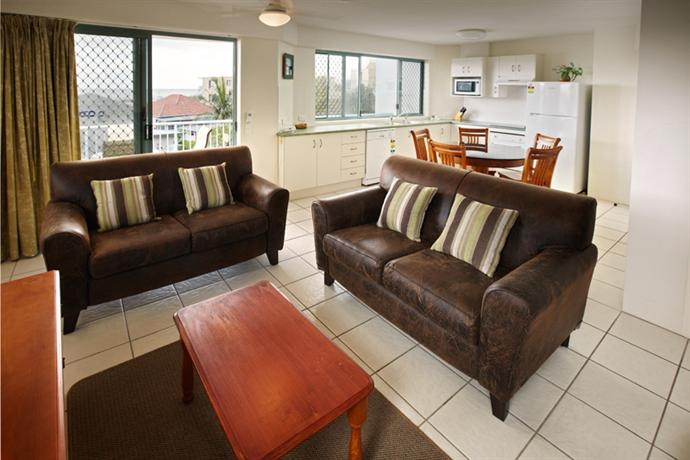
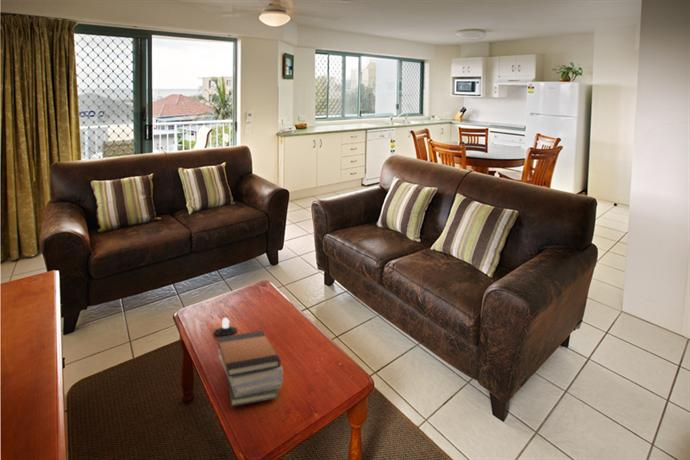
+ book stack (248, 366)
+ candle (225, 324)
